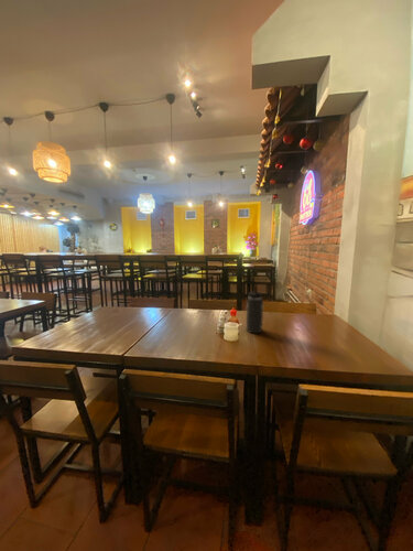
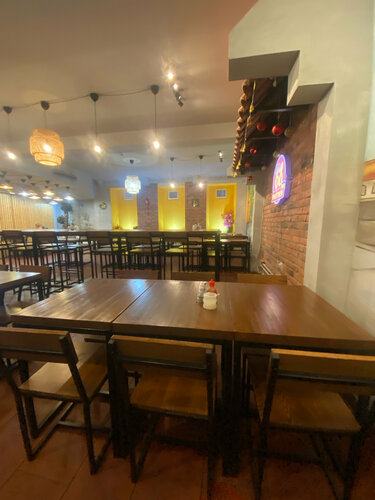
- thermos bottle (254, 309)
